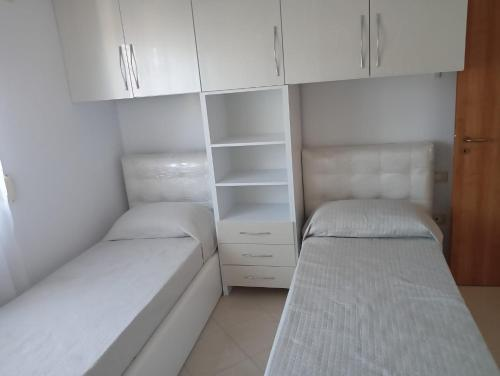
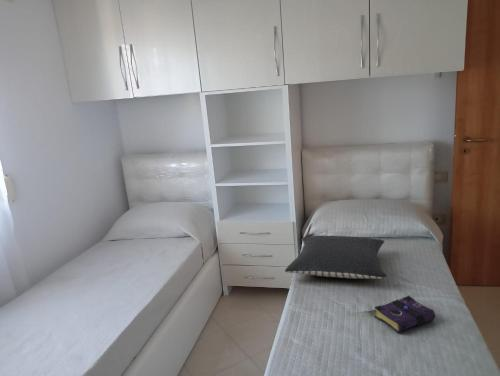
+ book (404, 313)
+ pillow (338, 255)
